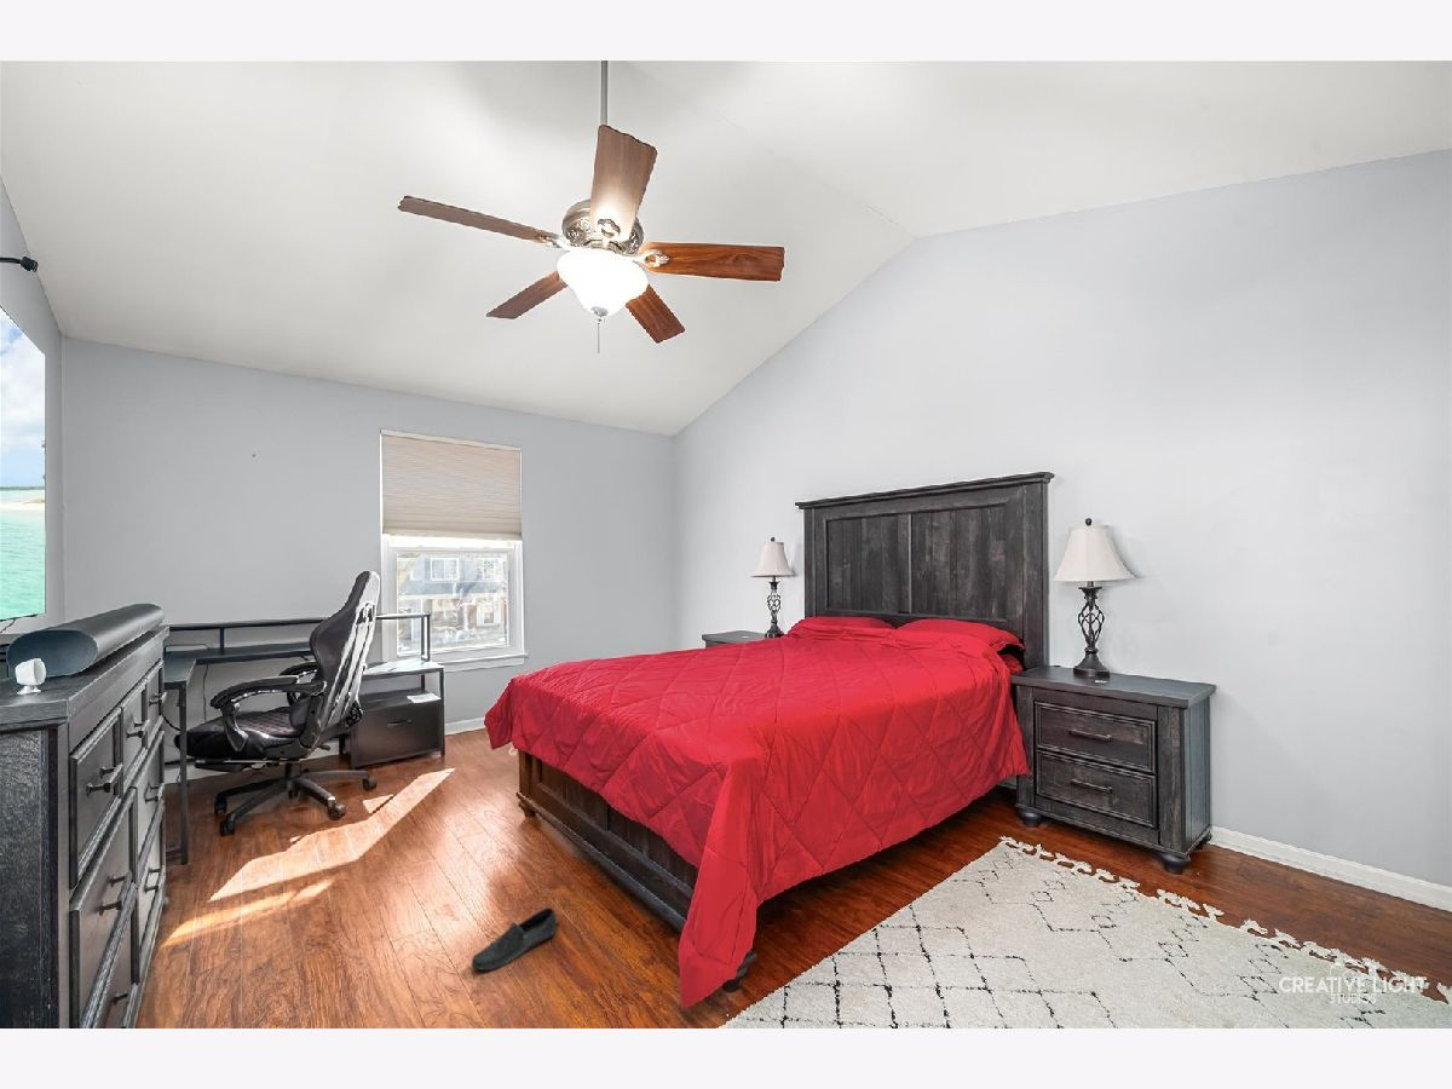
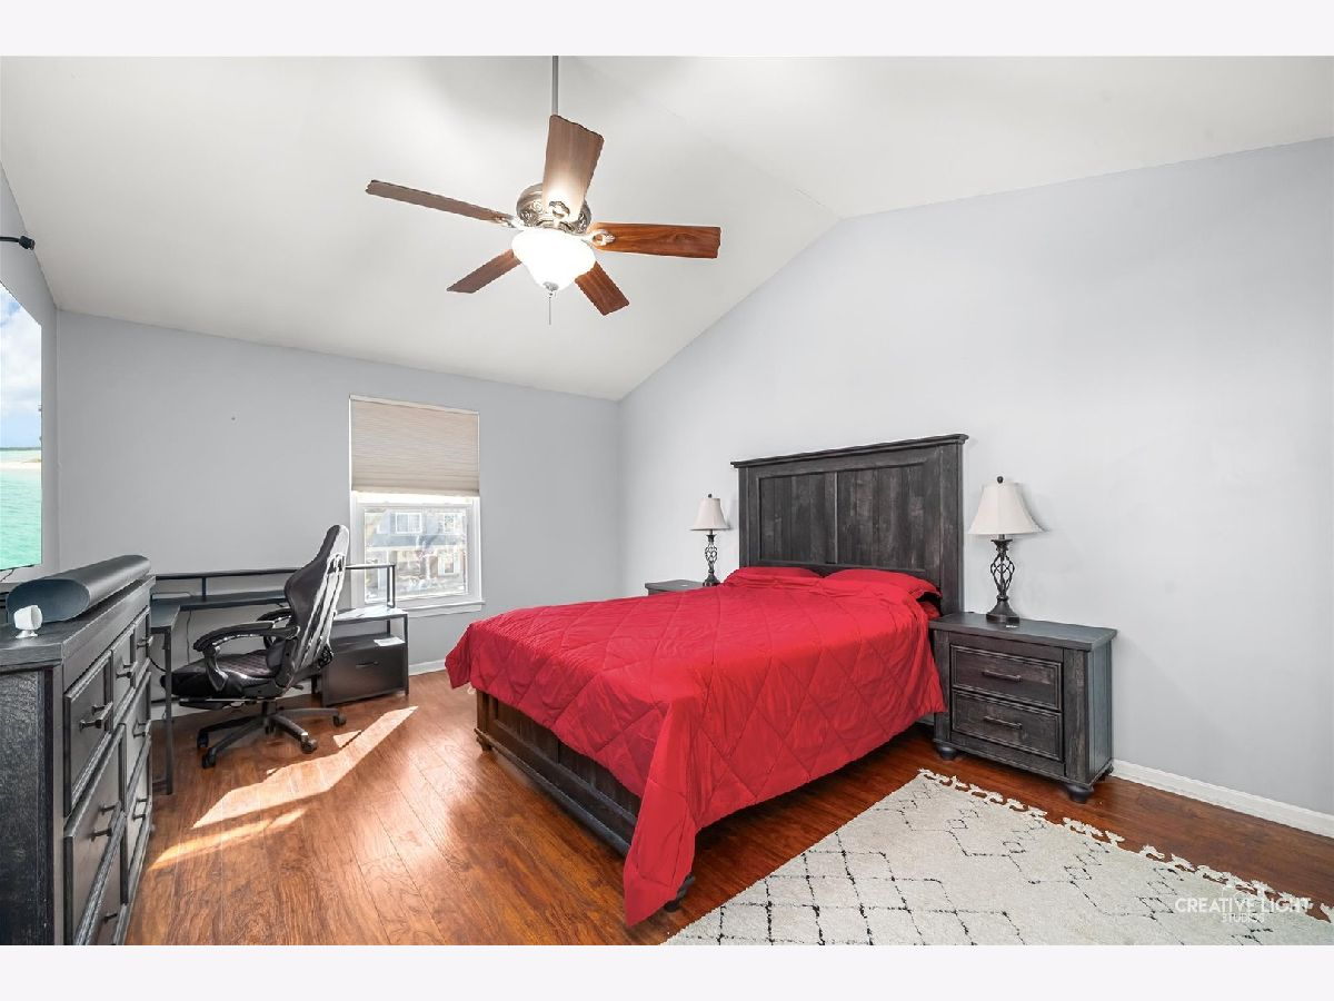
- shoe (518, 935)
